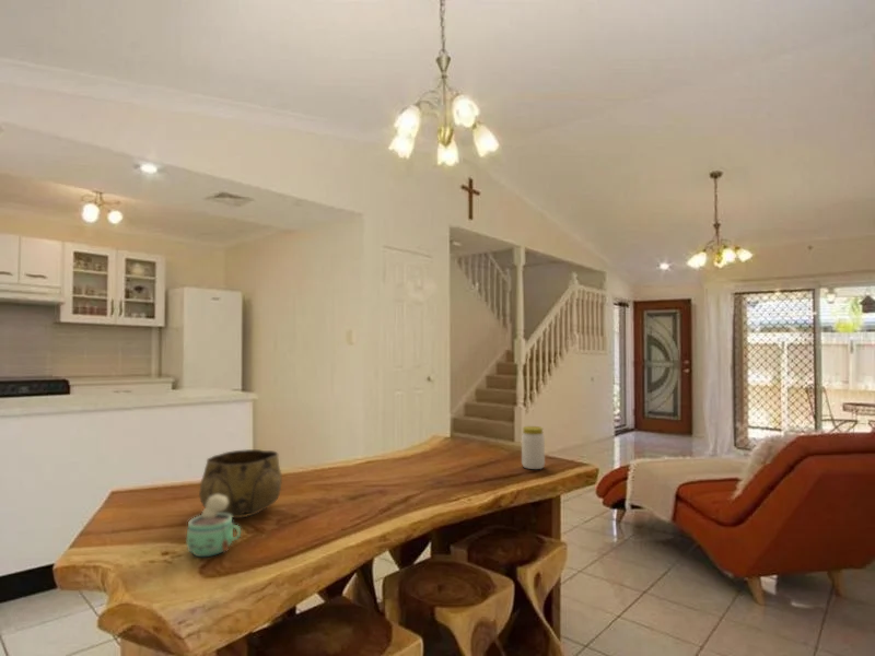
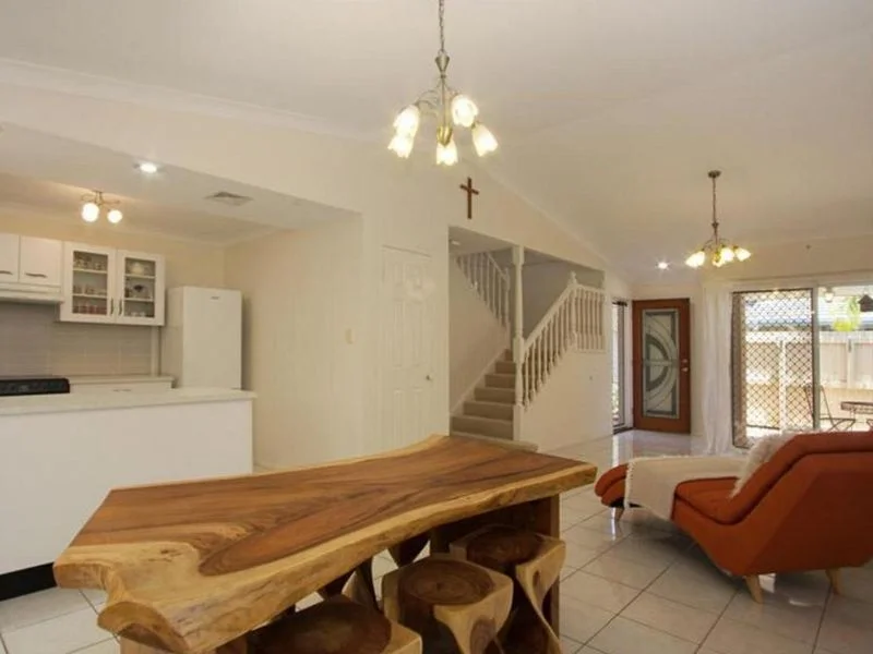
- jar (533, 447)
- decorative bowl (242, 483)
- chocolate milk (214, 523)
